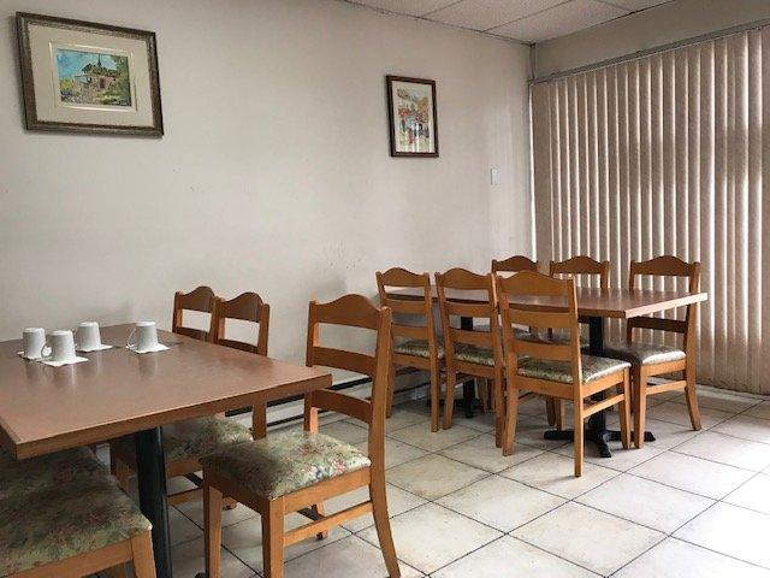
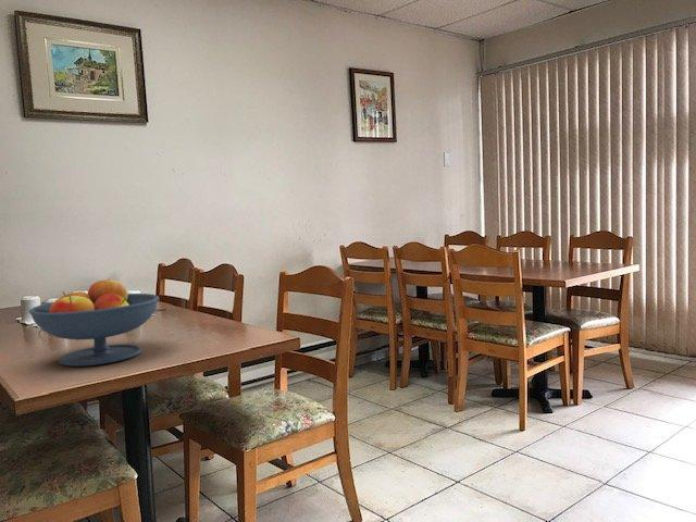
+ fruit bowl (98, 320)
